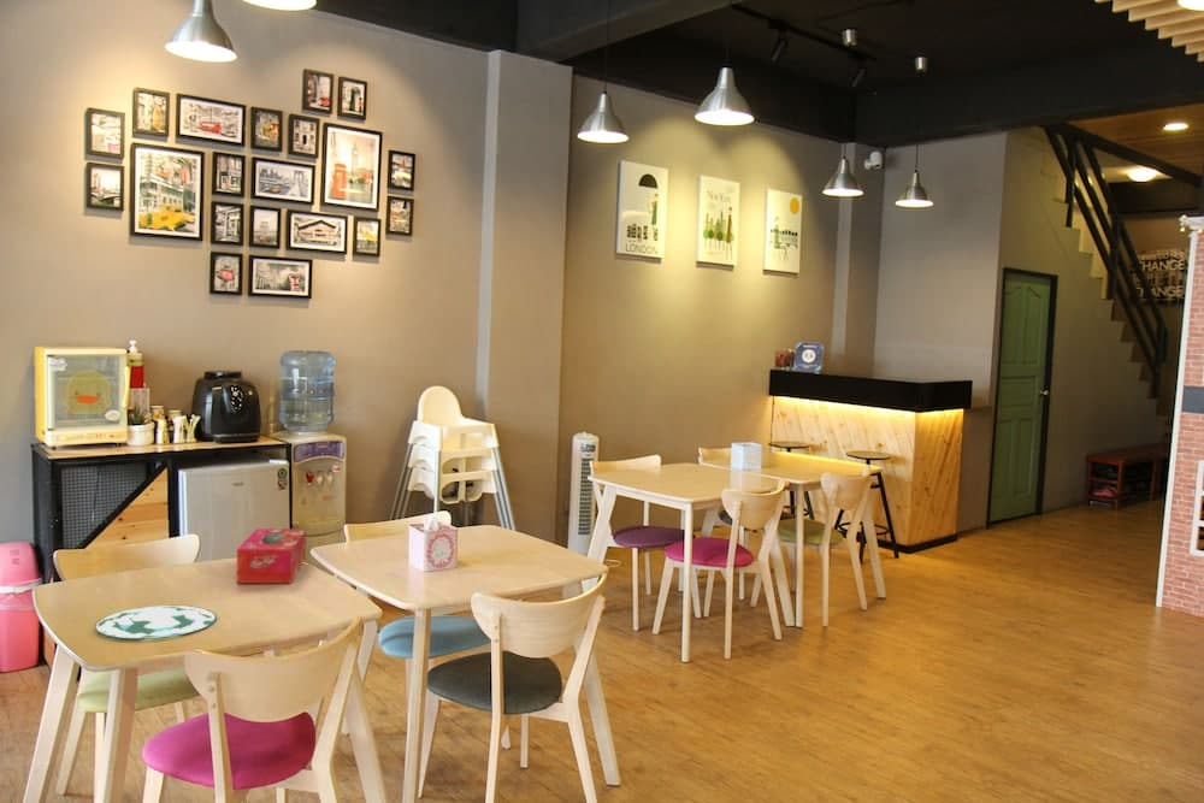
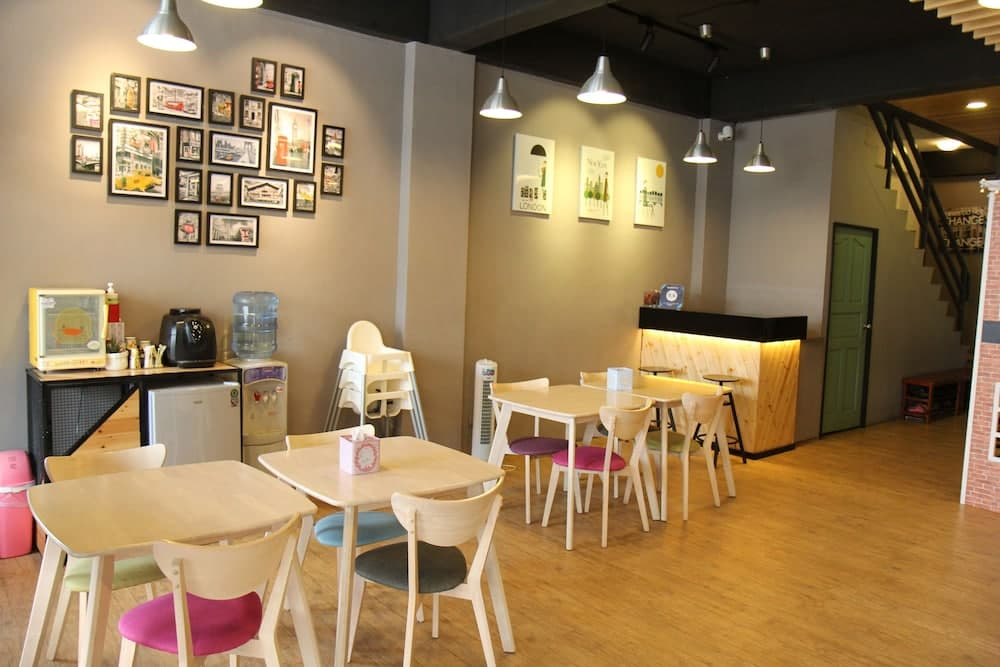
- plate (157, 616)
- tissue box (272, 554)
